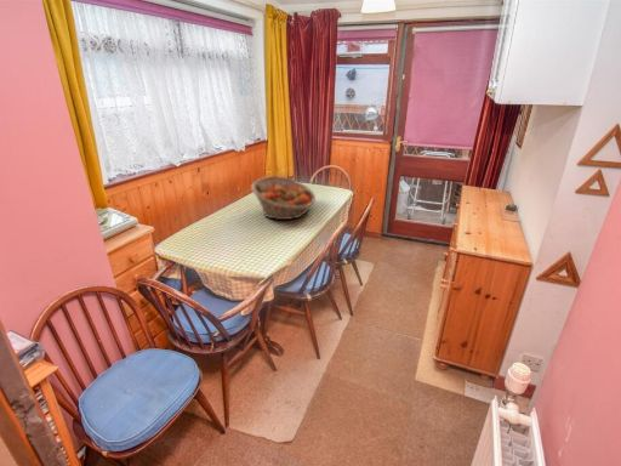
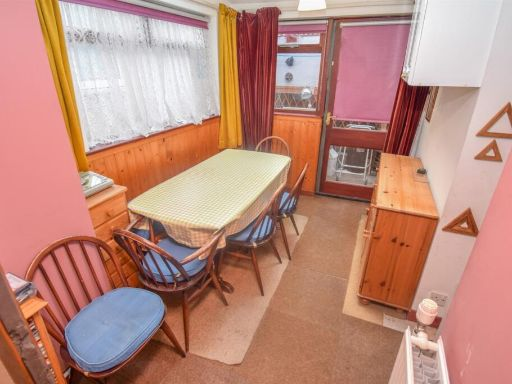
- fruit basket (284, 197)
